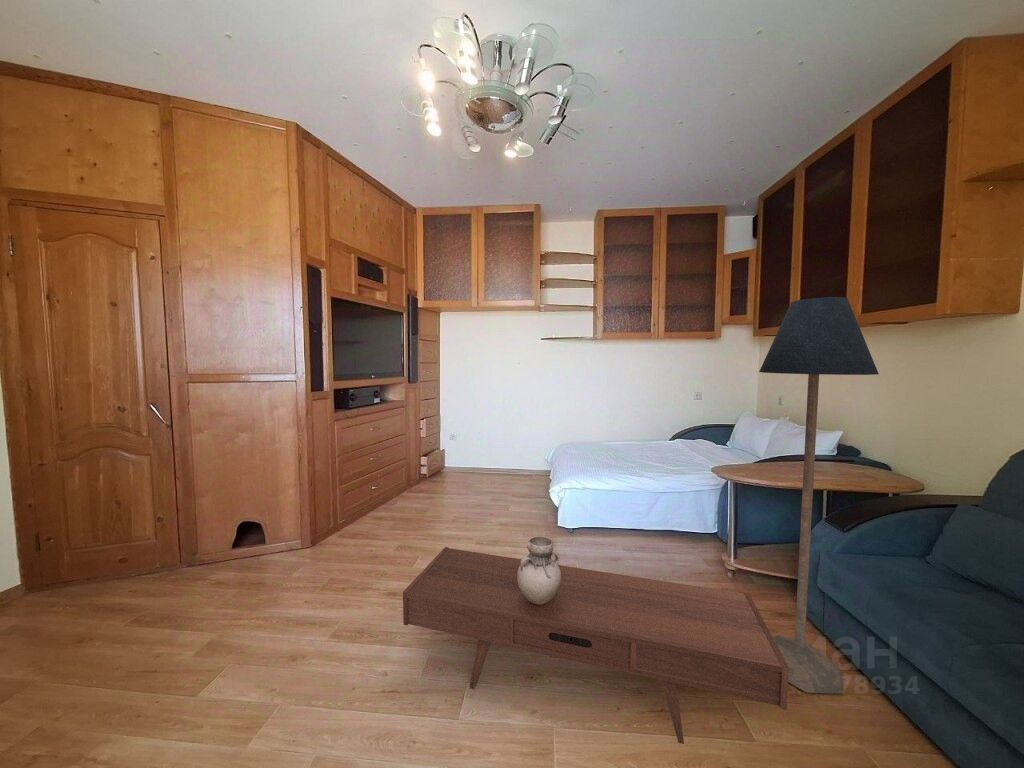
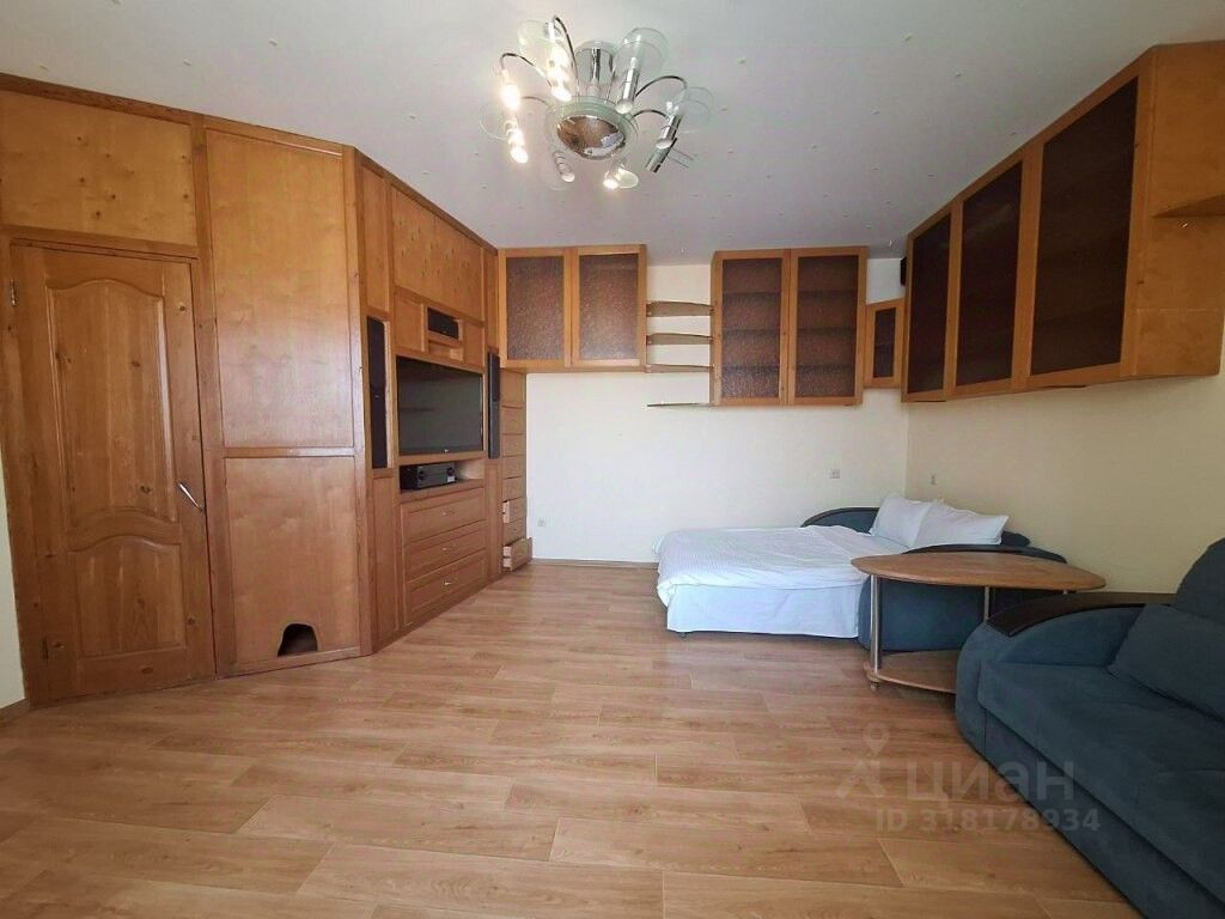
- coffee table (575, 633)
- floor lamp (807, 487)
- vase (539, 569)
